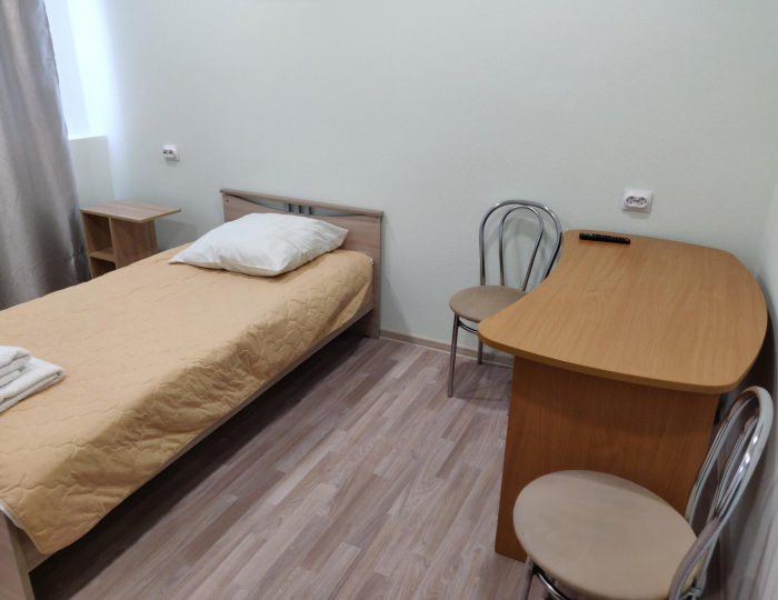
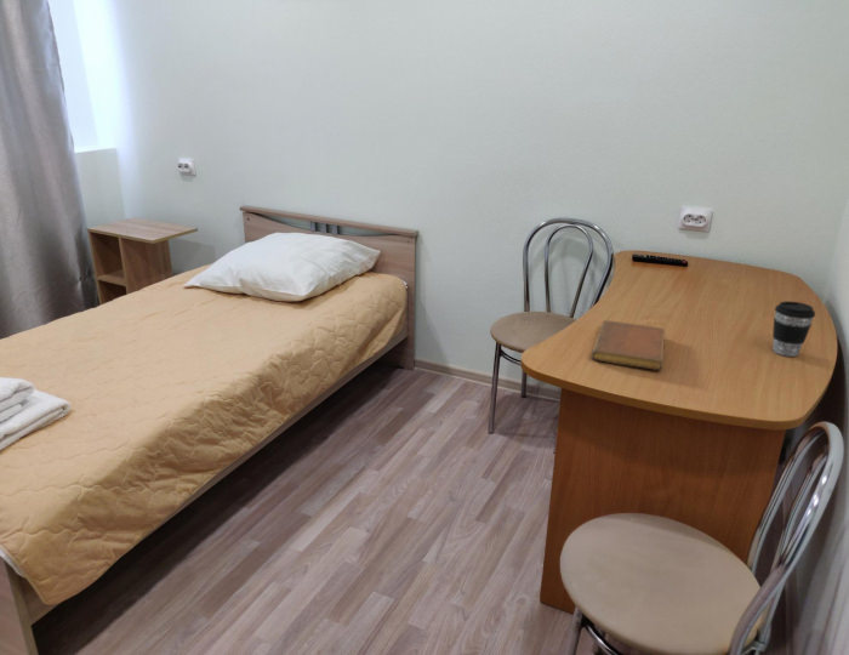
+ coffee cup (791, 329)
+ notebook (629, 342)
